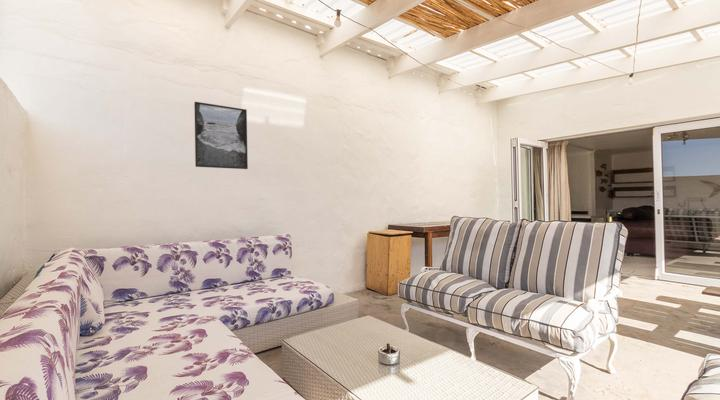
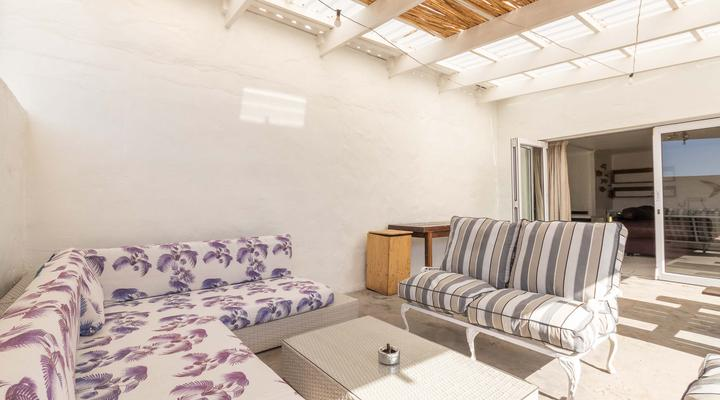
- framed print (222, 136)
